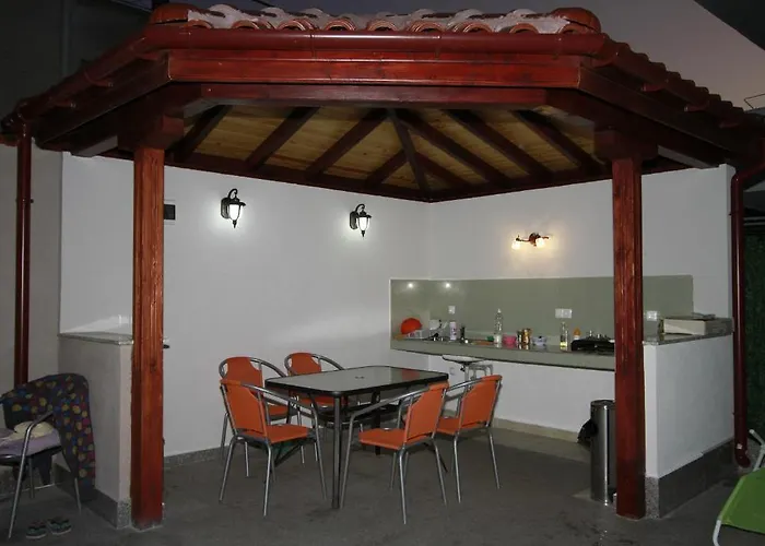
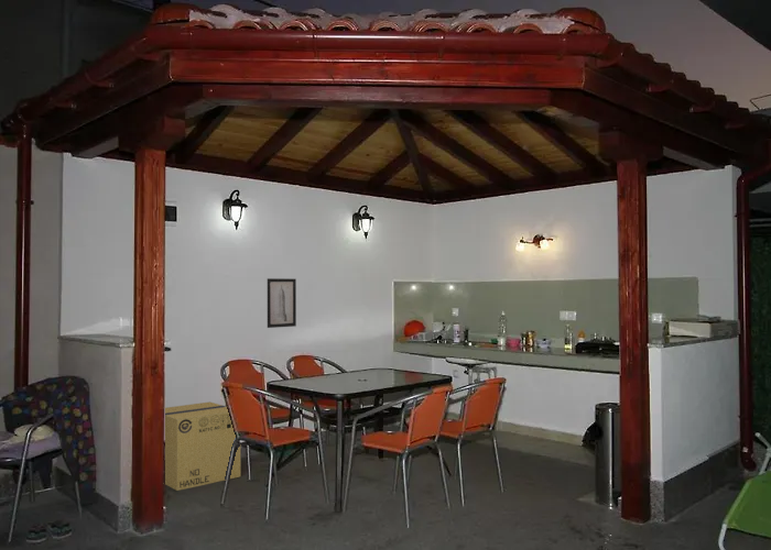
+ cardboard box (194, 442)
+ wall art (281, 302)
